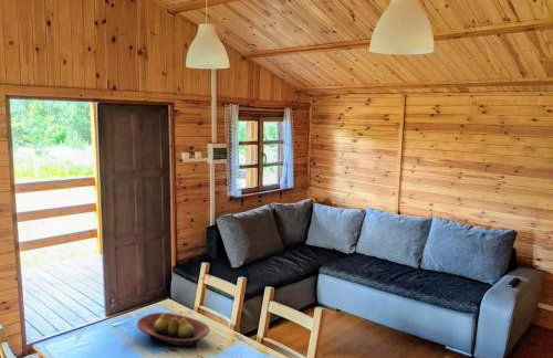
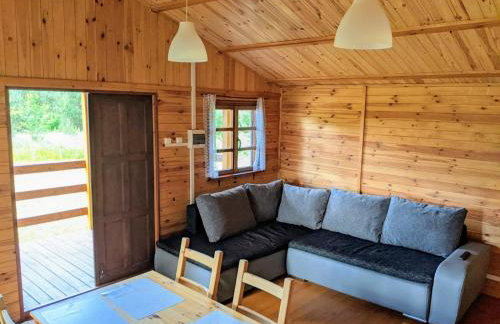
- fruit bowl (173, 326)
